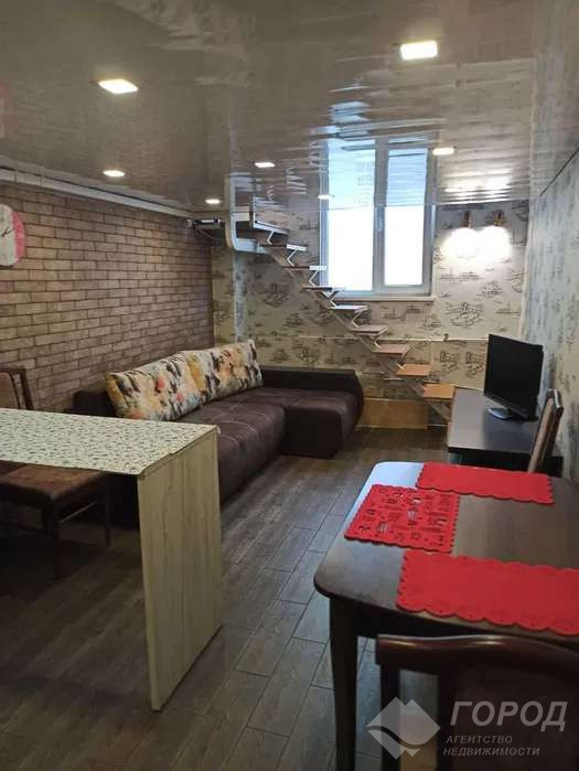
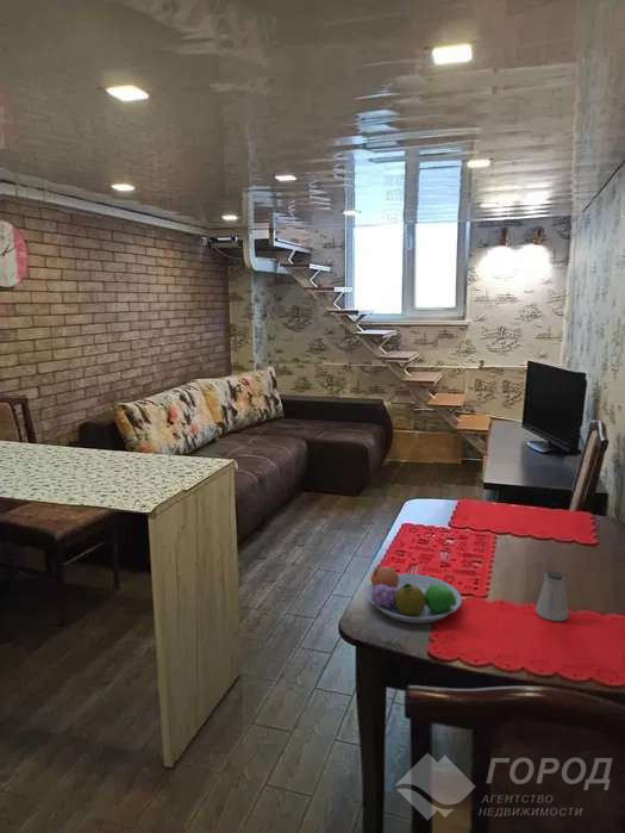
+ saltshaker (552, 593)
+ fruit bowl (414, 588)
